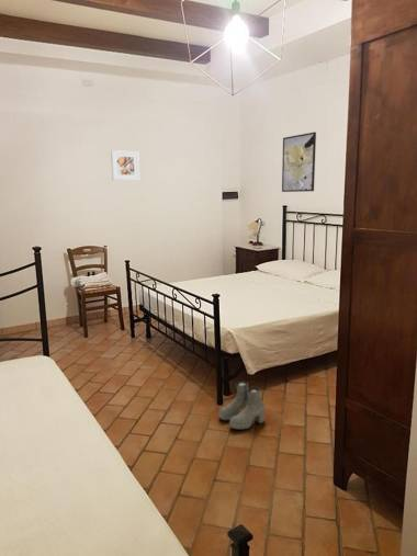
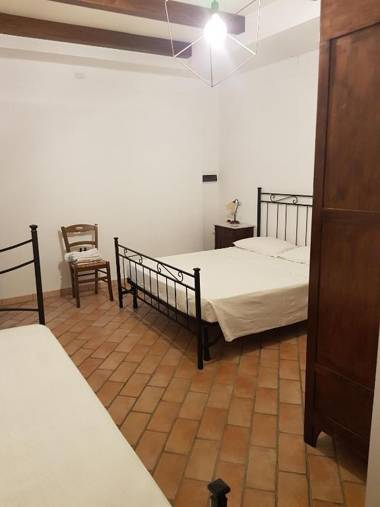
- boots (241, 404)
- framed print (125, 166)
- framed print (297, 163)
